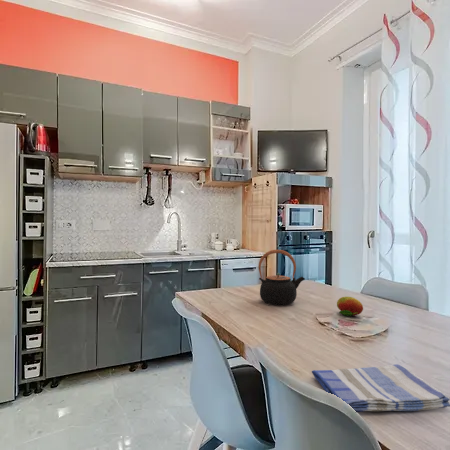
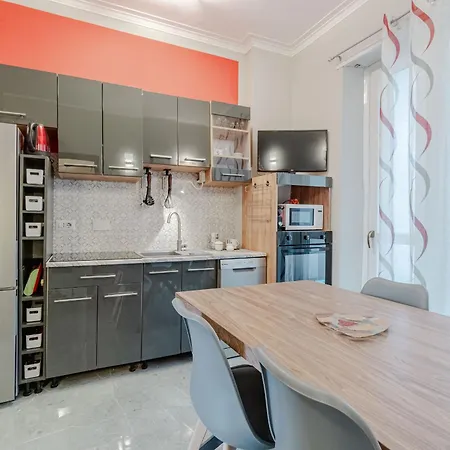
- dish towel (375, 385)
- fruit (349, 305)
- teapot (281, 276)
